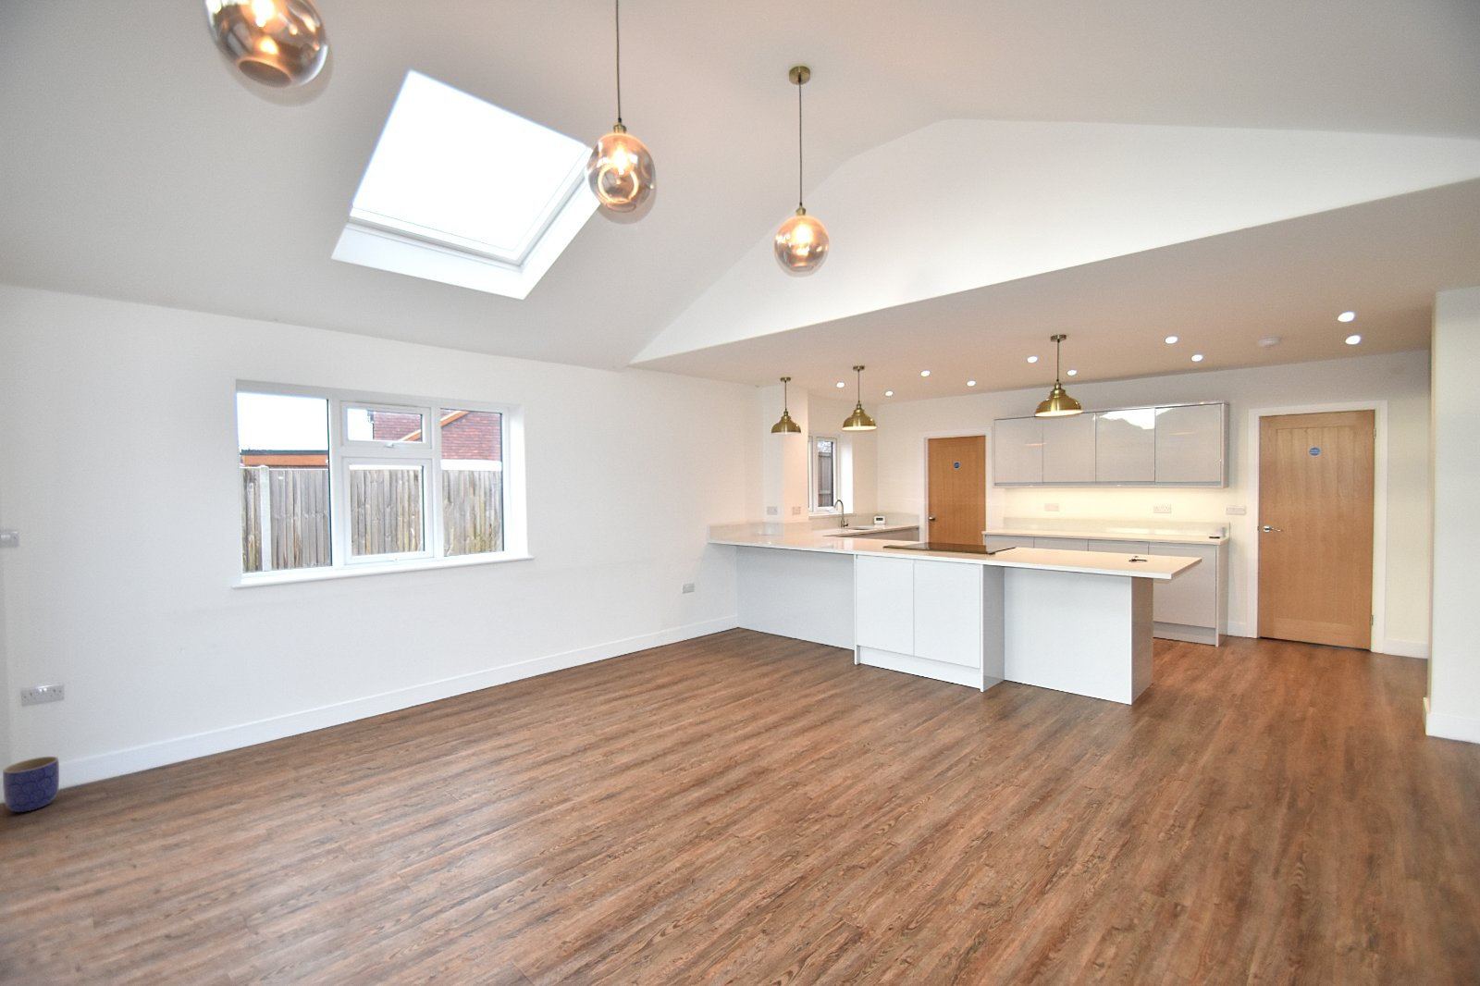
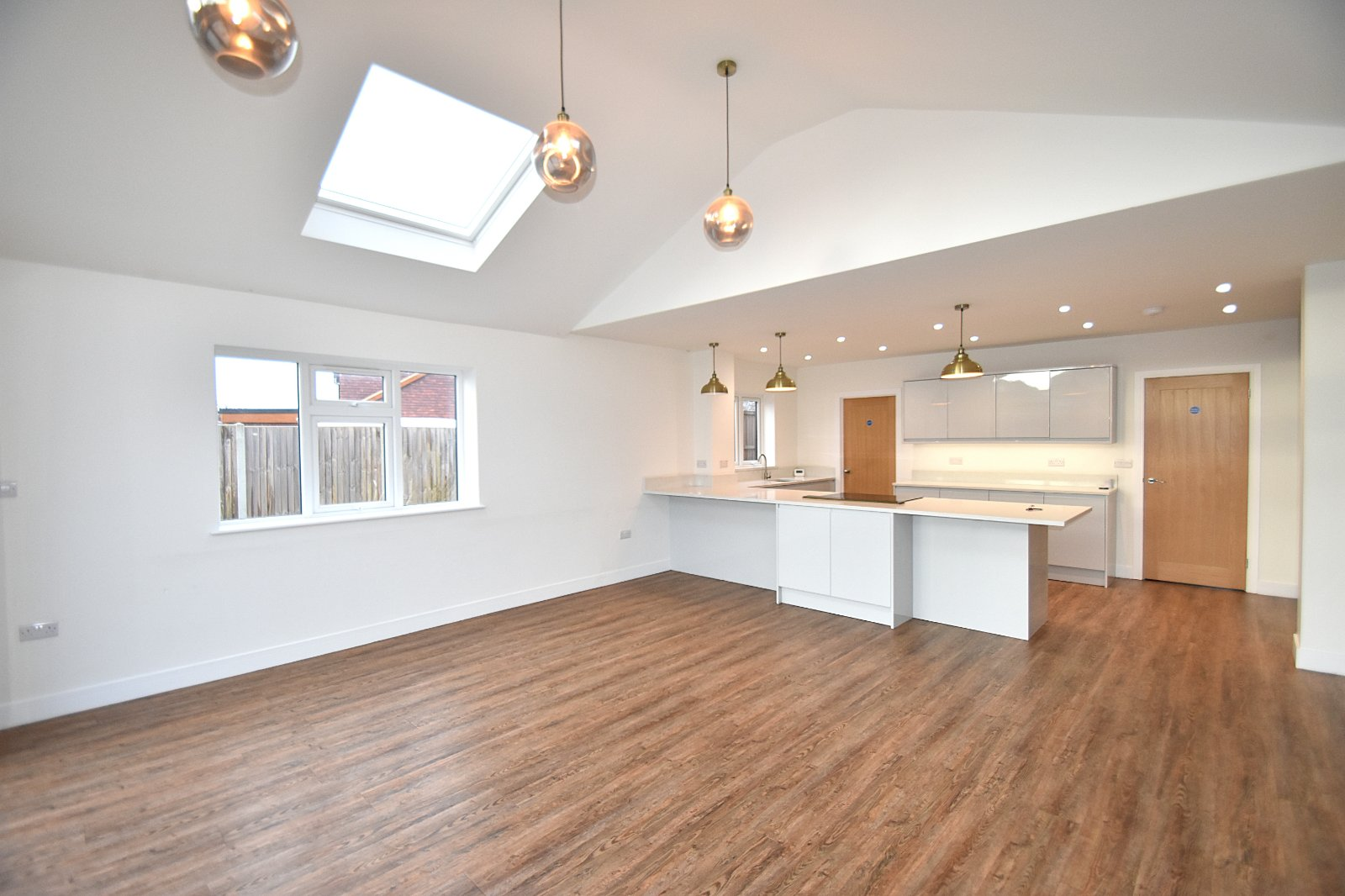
- planter (32, 786)
